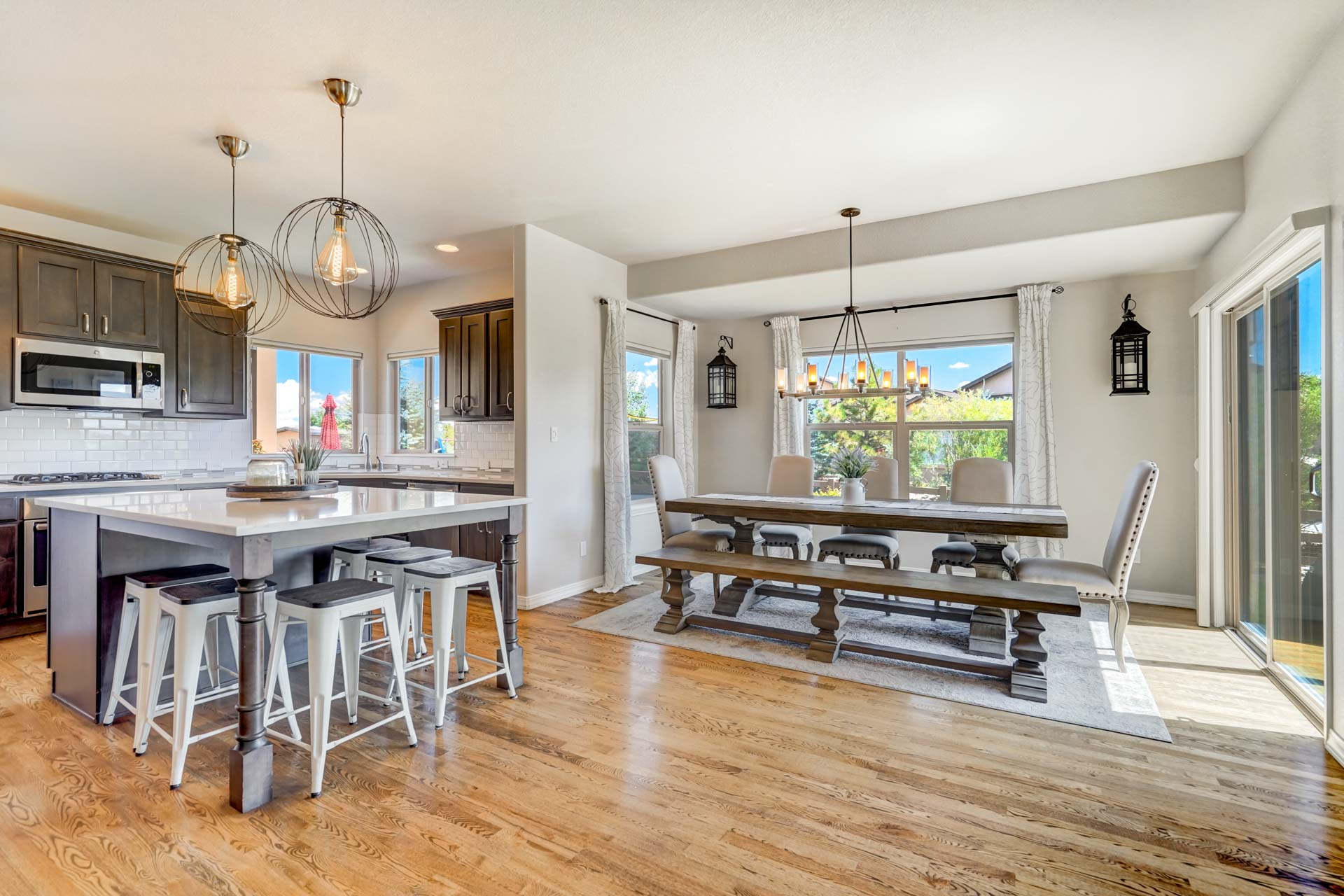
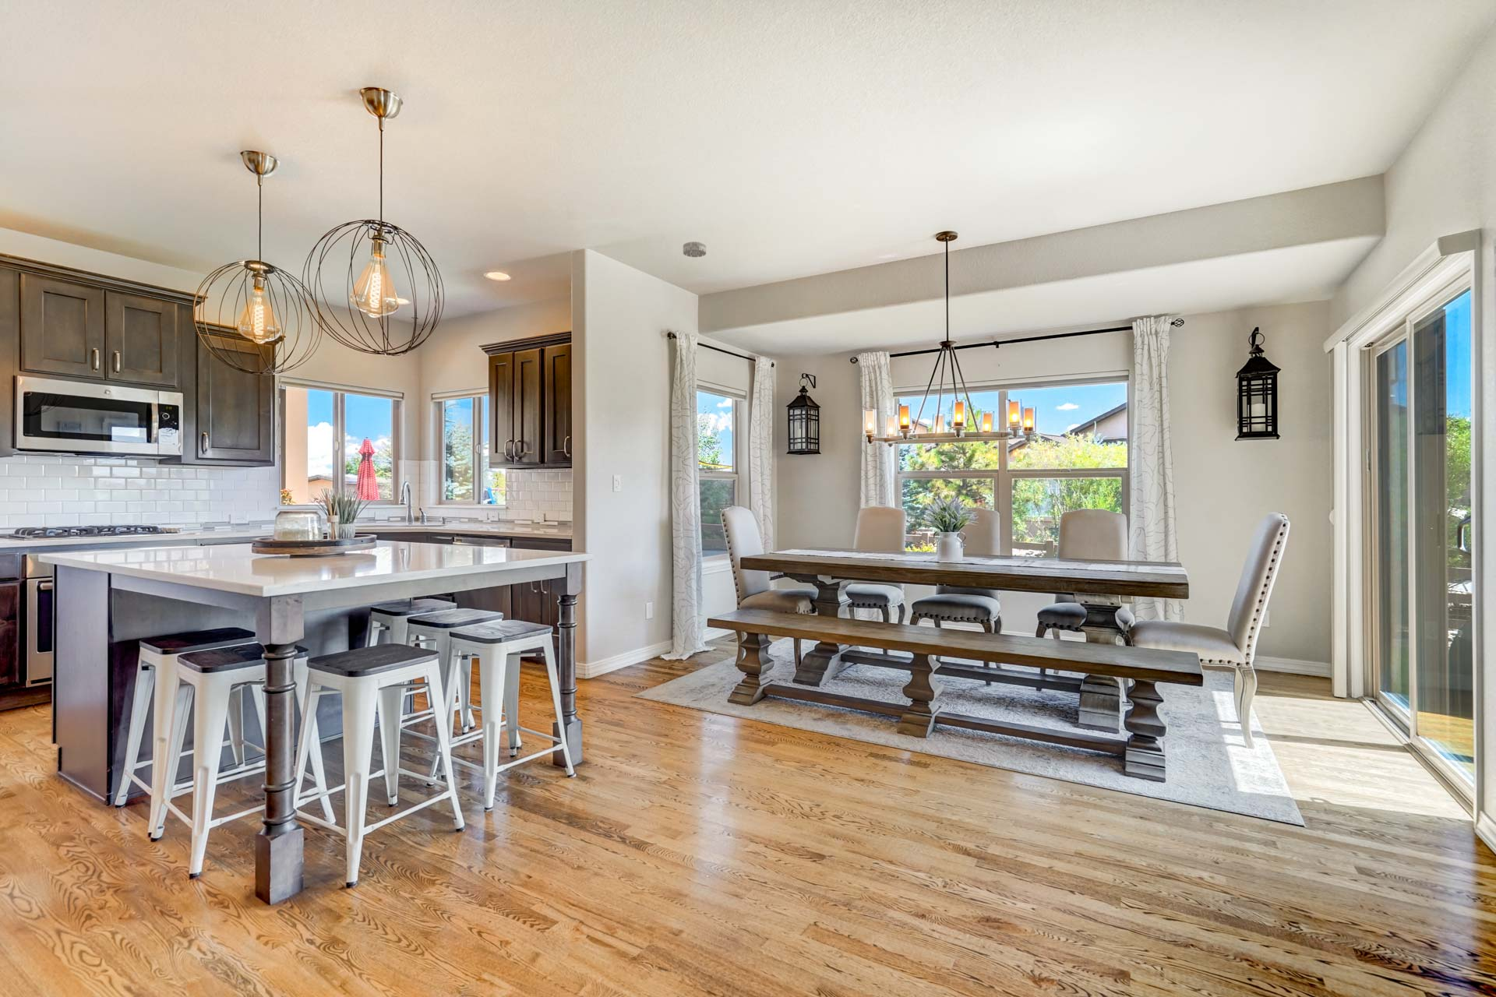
+ smoke detector (695, 248)
